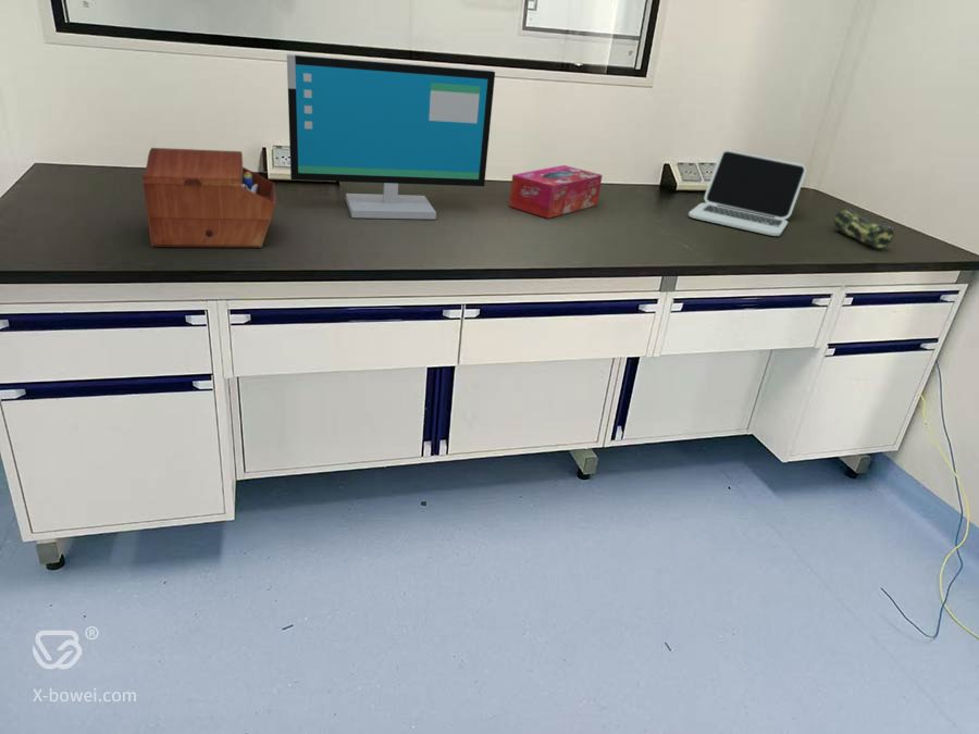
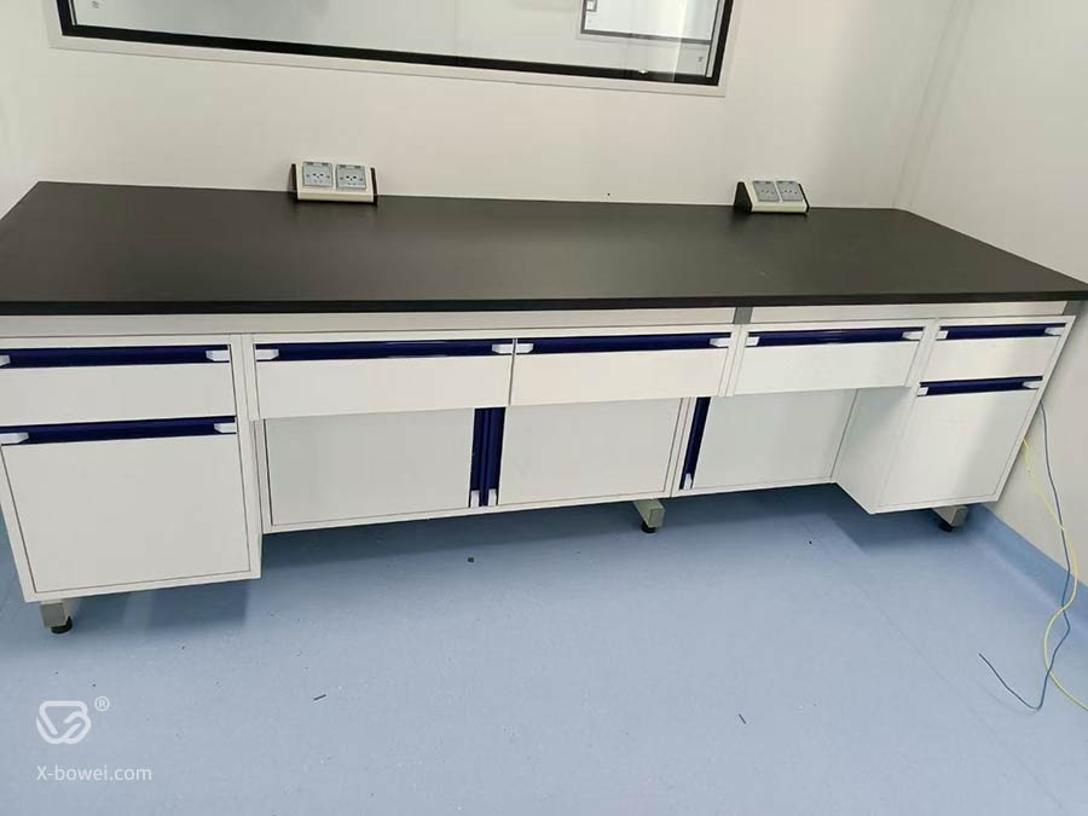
- sewing box (214, 197)
- pencil case (863, 228)
- computer monitor (392, 139)
- tissue box (556, 190)
- laptop (748, 190)
